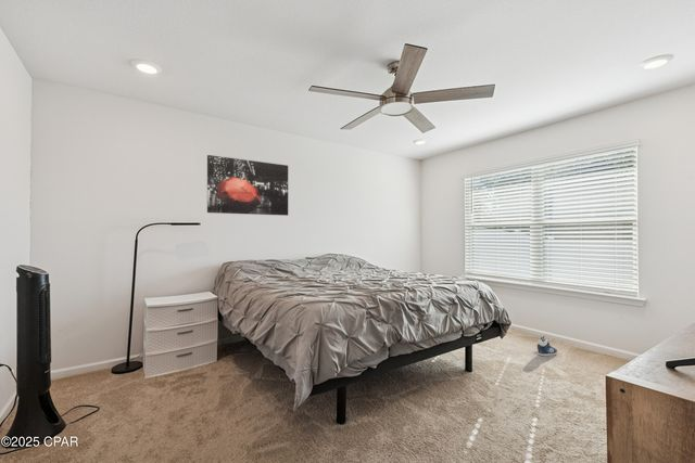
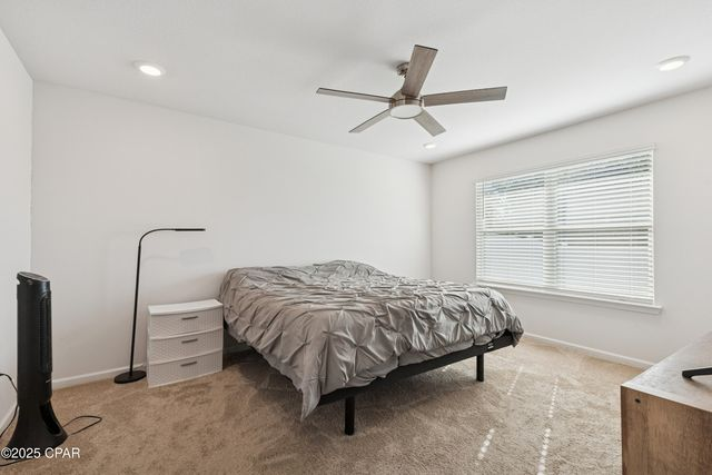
- wall art (250, 187)
- sneaker (547, 345)
